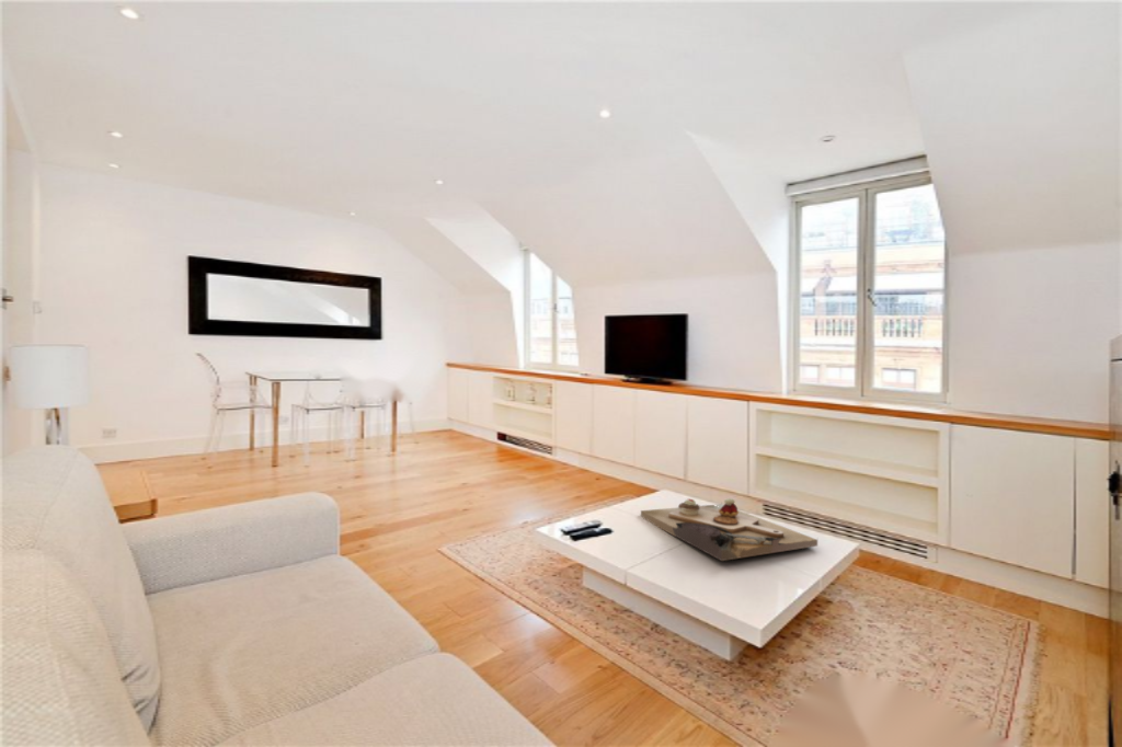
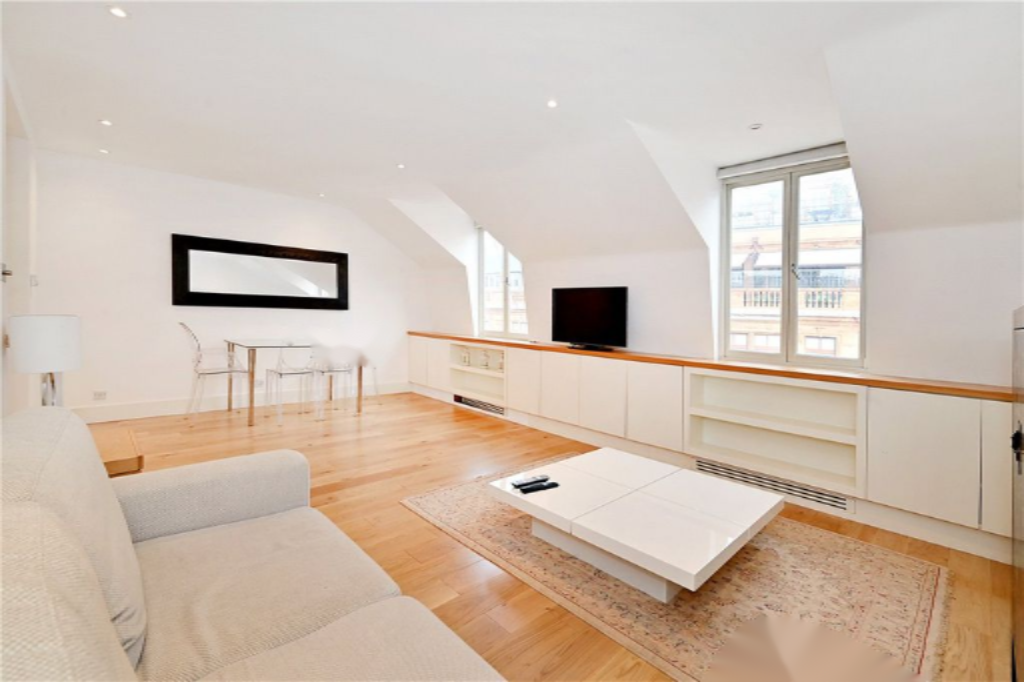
- decorative tray (721, 516)
